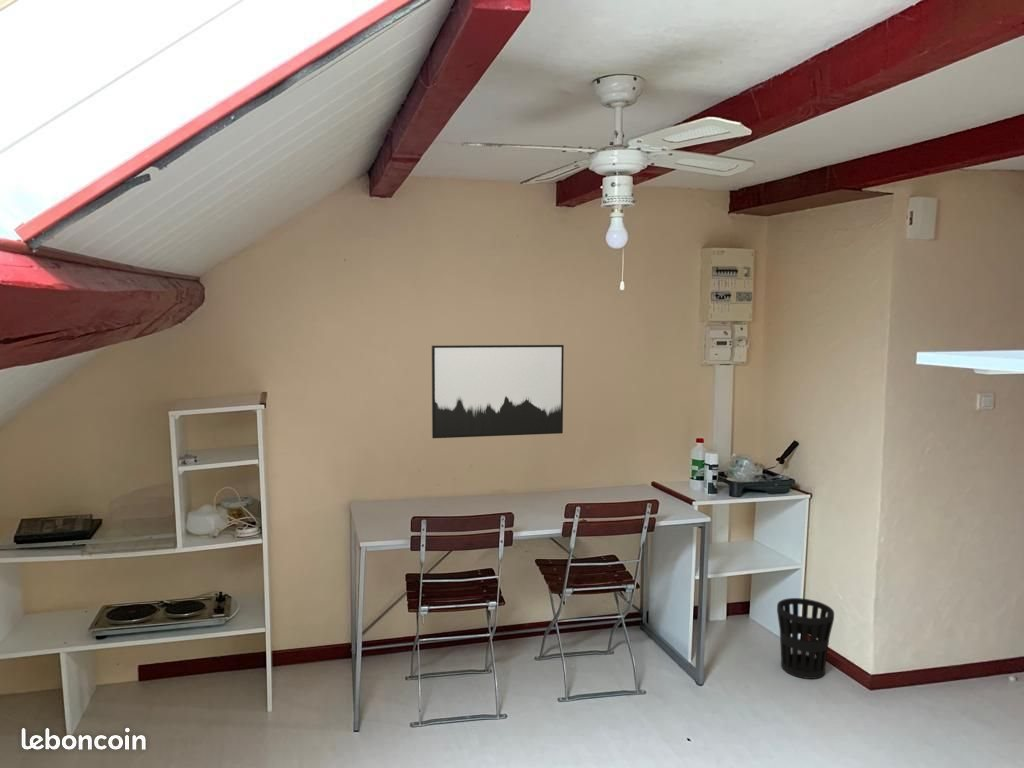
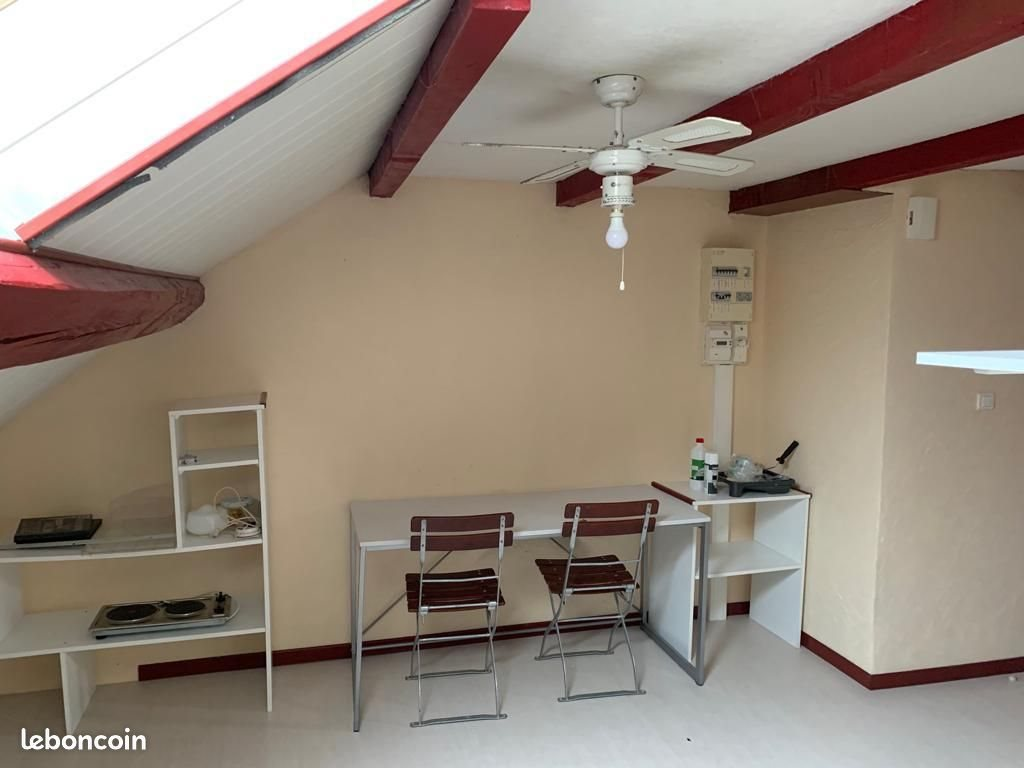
- wastebasket (804, 638)
- wall art (498, 390)
